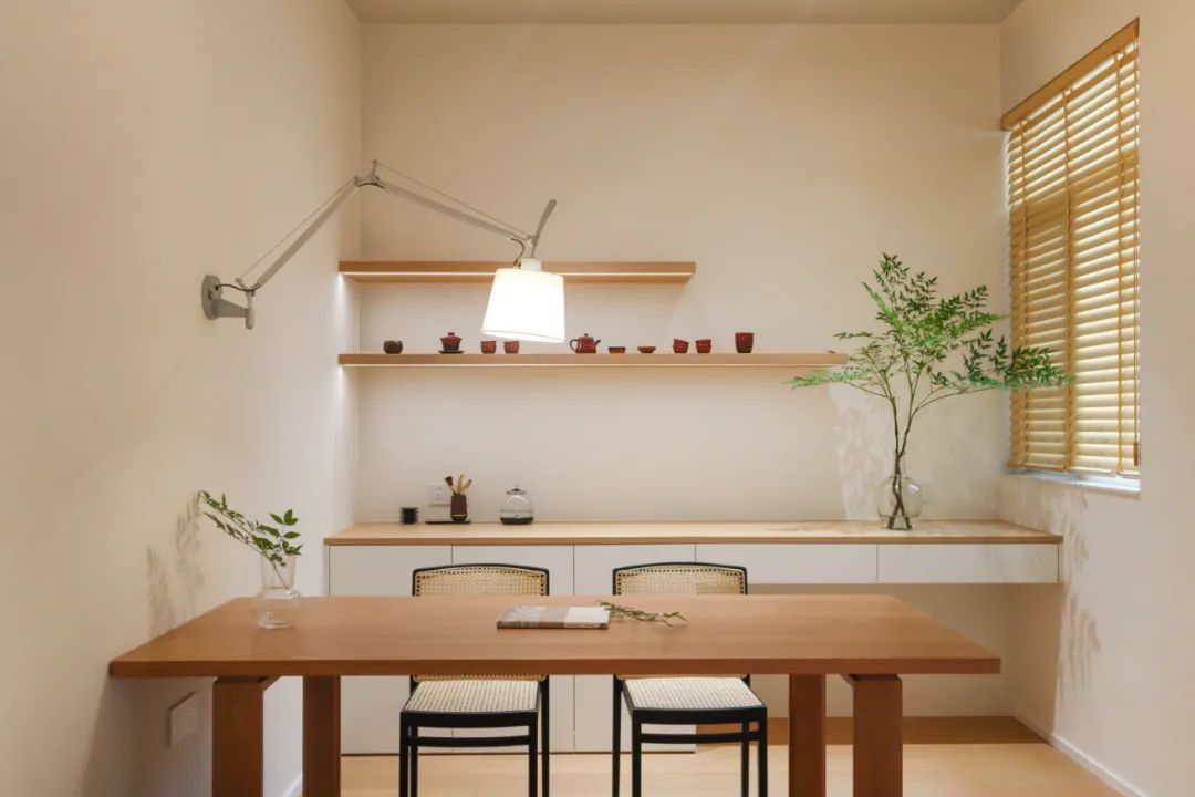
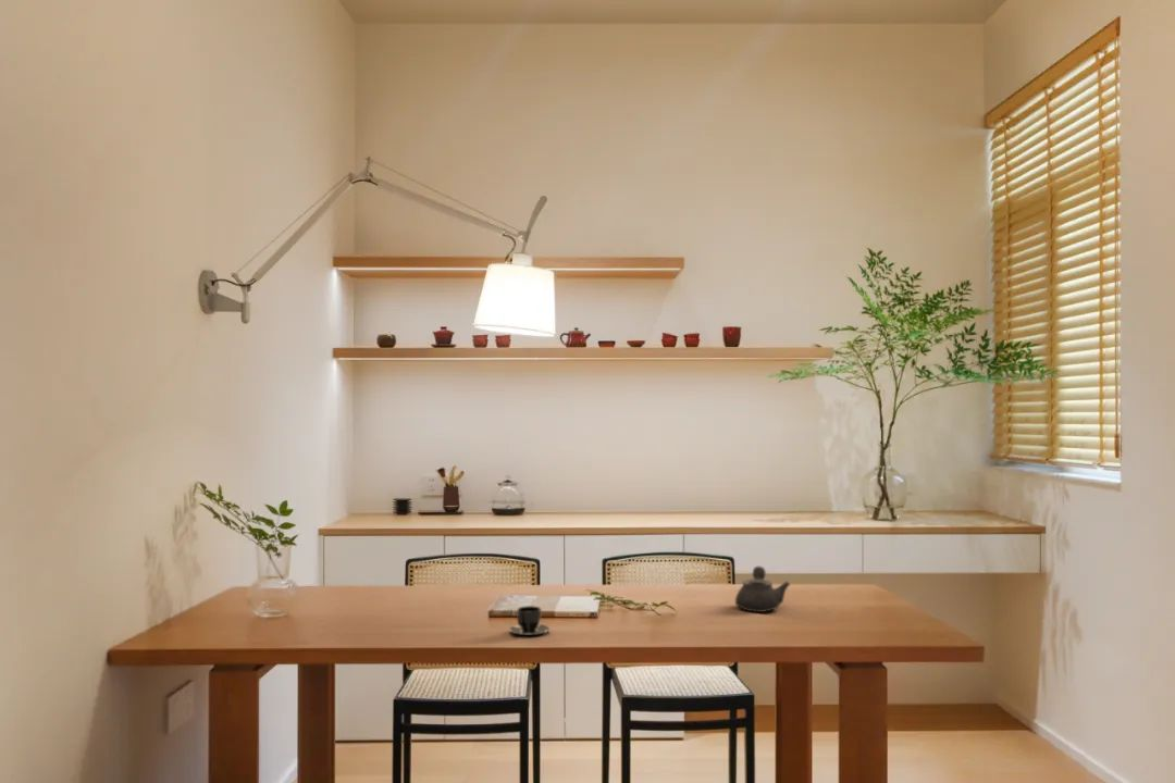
+ teacup (529, 620)
+ teapot (760, 588)
